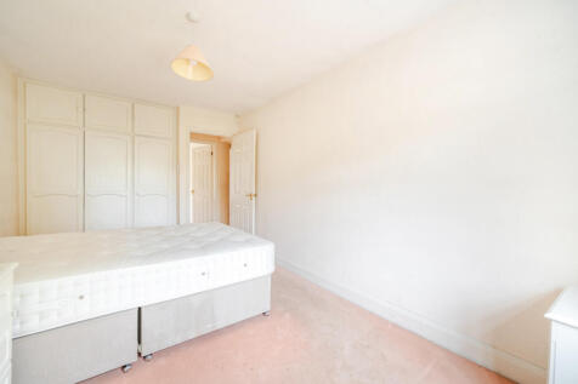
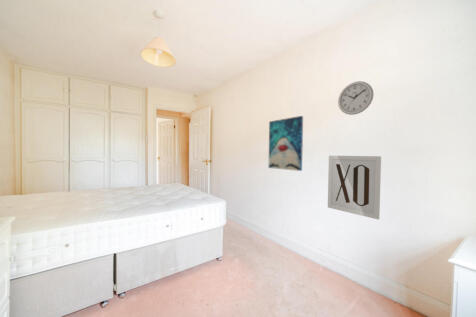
+ wall art (351, 184)
+ wall art (284, 144)
+ wall clock (354, 98)
